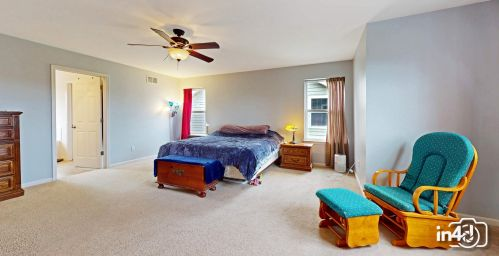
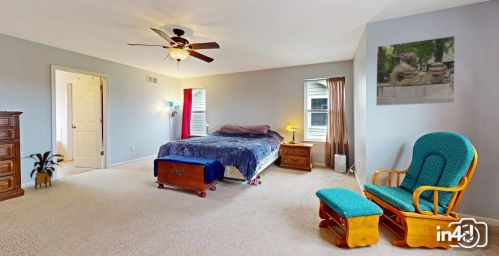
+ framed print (412, 73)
+ house plant (41, 169)
